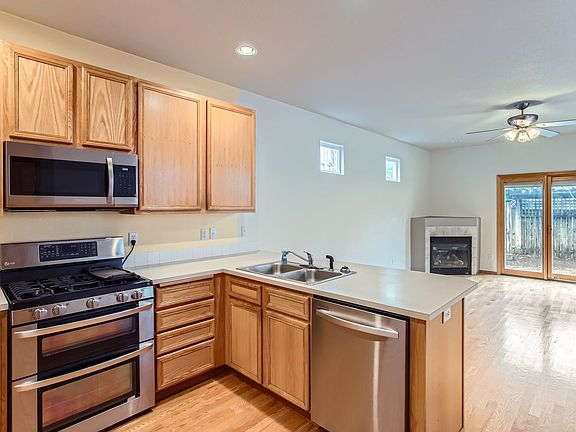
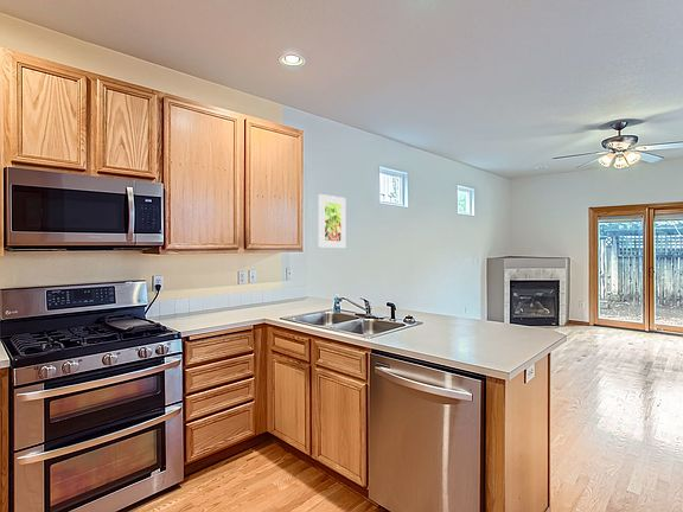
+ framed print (332, 222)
